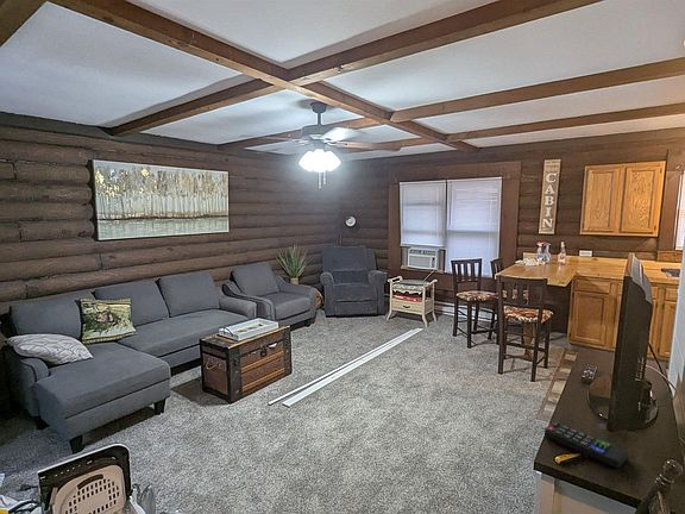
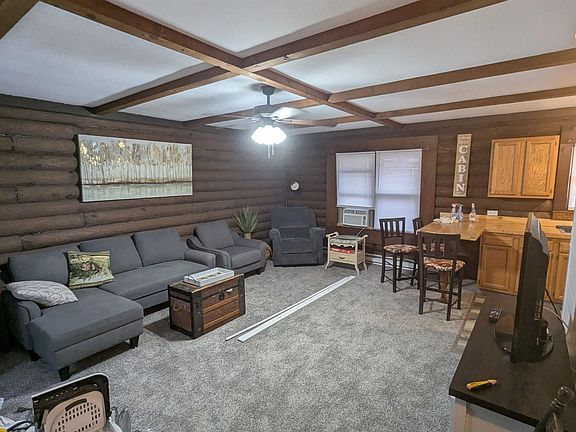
- remote control (583, 441)
